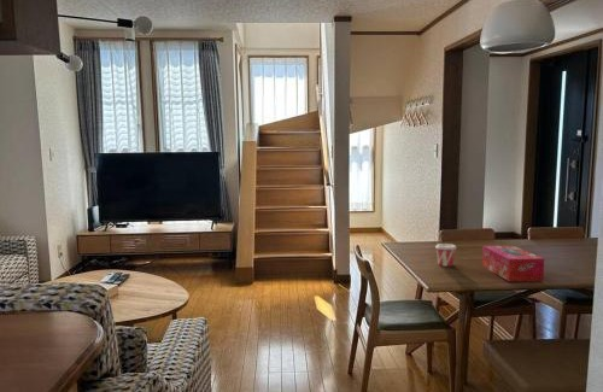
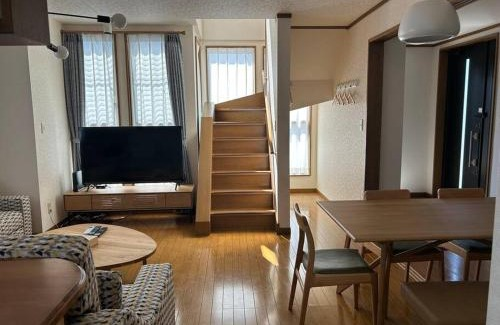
- tissue box (510, 262)
- cup (445, 254)
